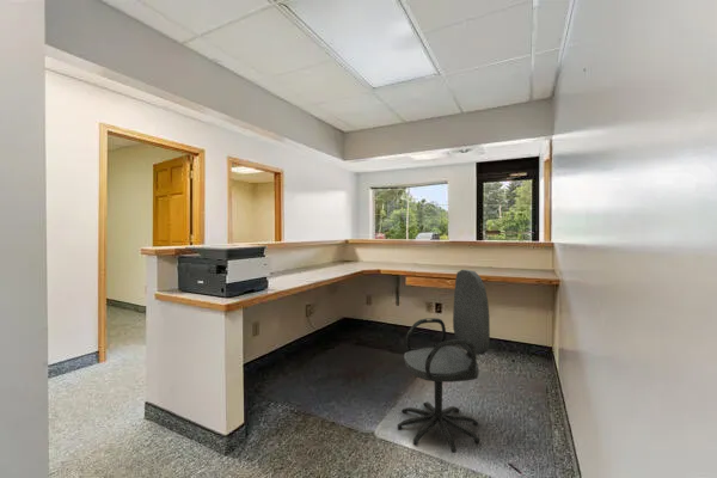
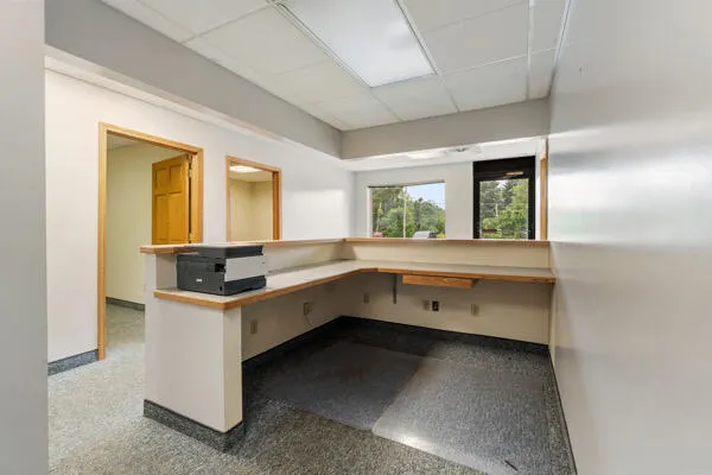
- office chair (442, 348)
